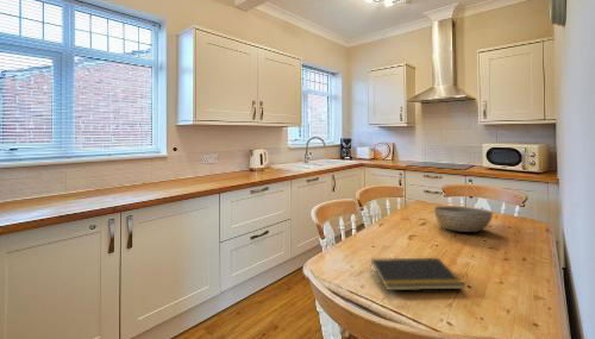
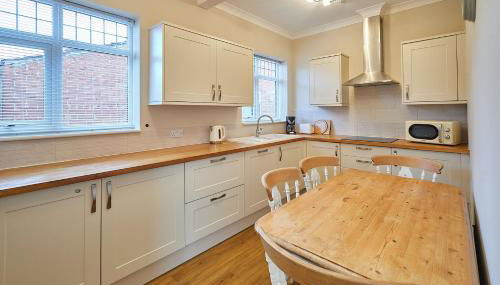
- notepad (414, 272)
- bowl (462, 219)
